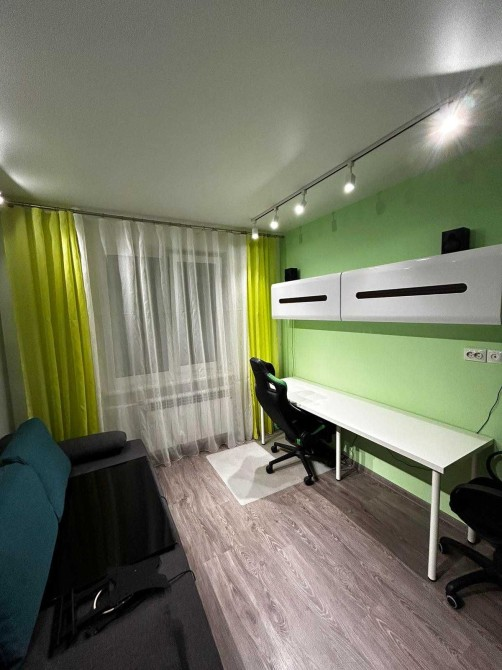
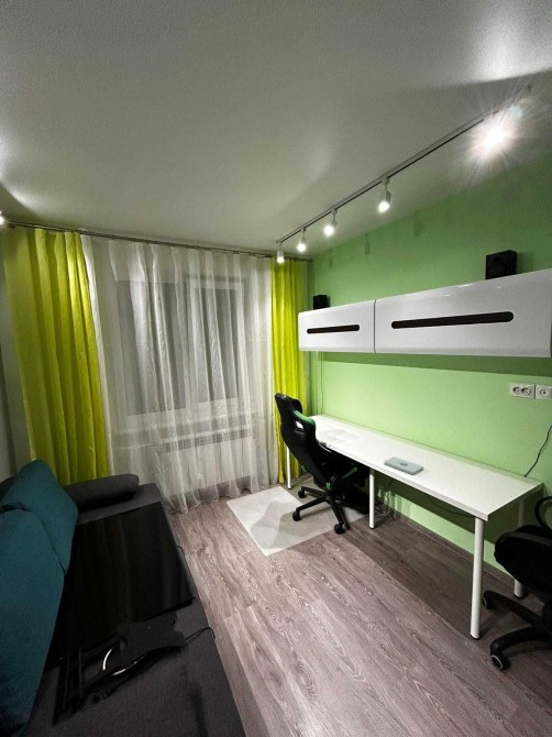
+ notepad (402, 464)
